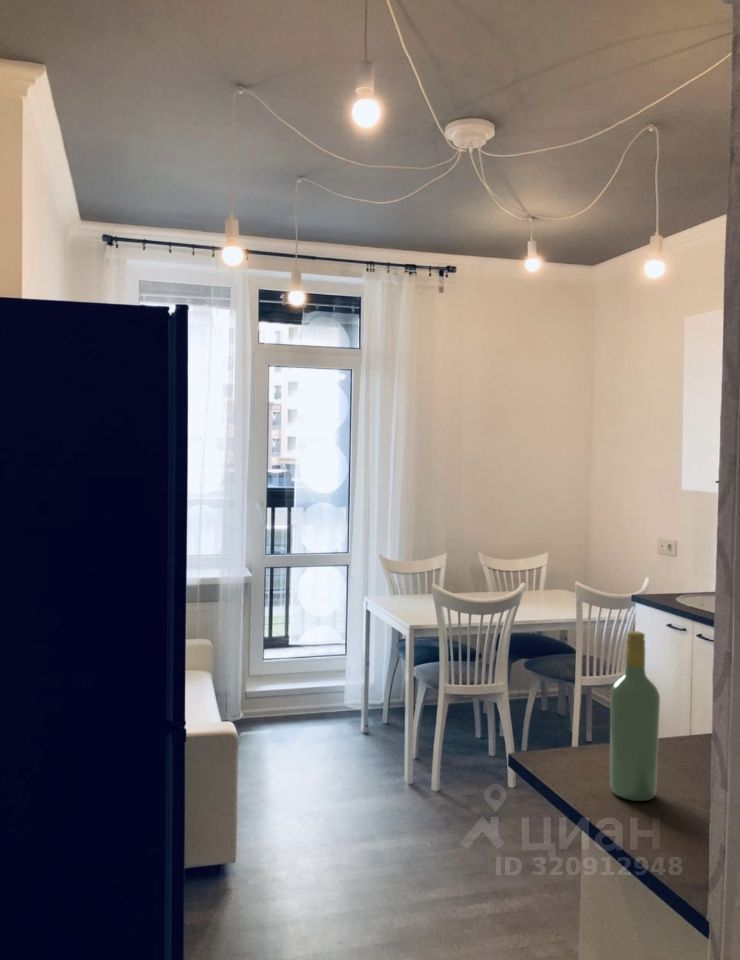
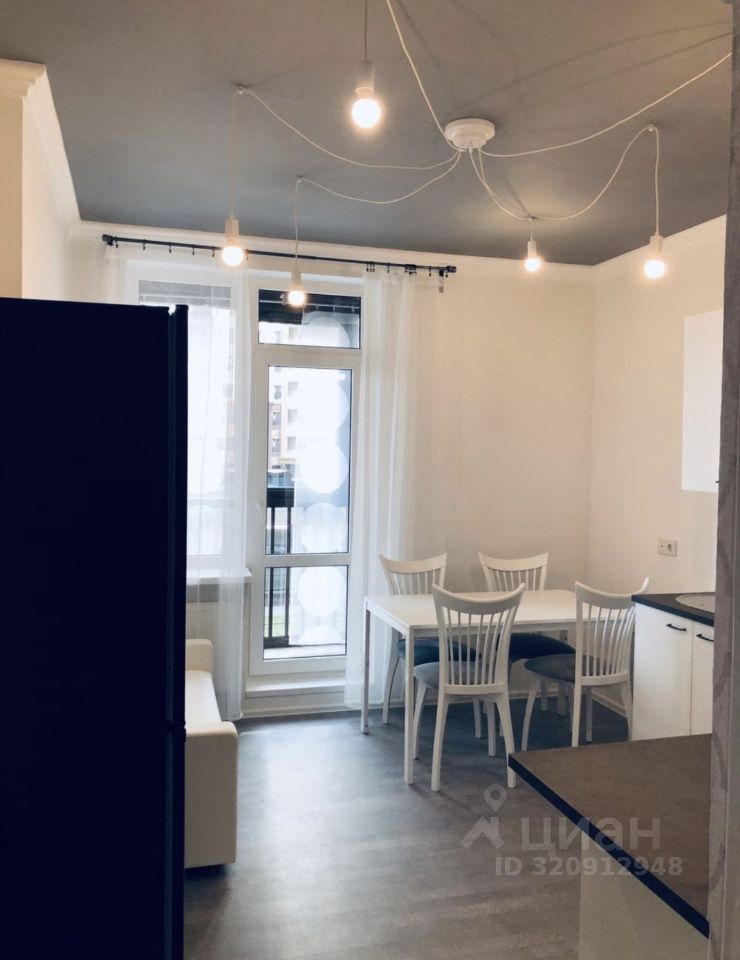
- wine bottle (634, 713)
